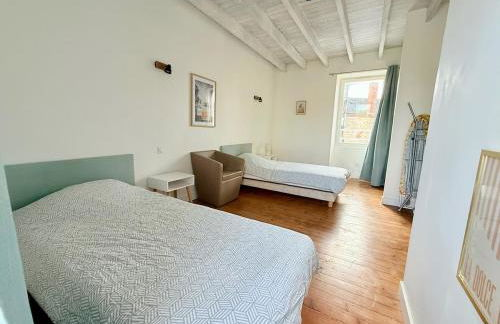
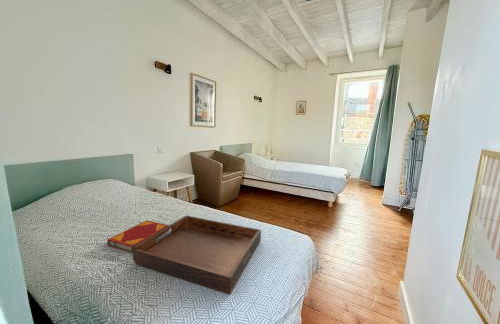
+ serving tray (202, 244)
+ hardback book (140, 234)
